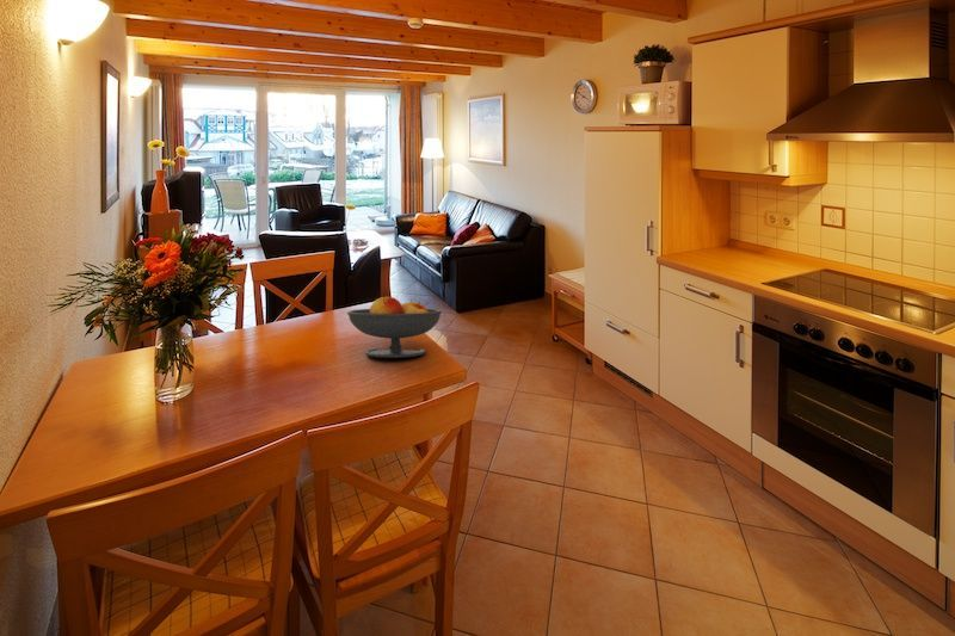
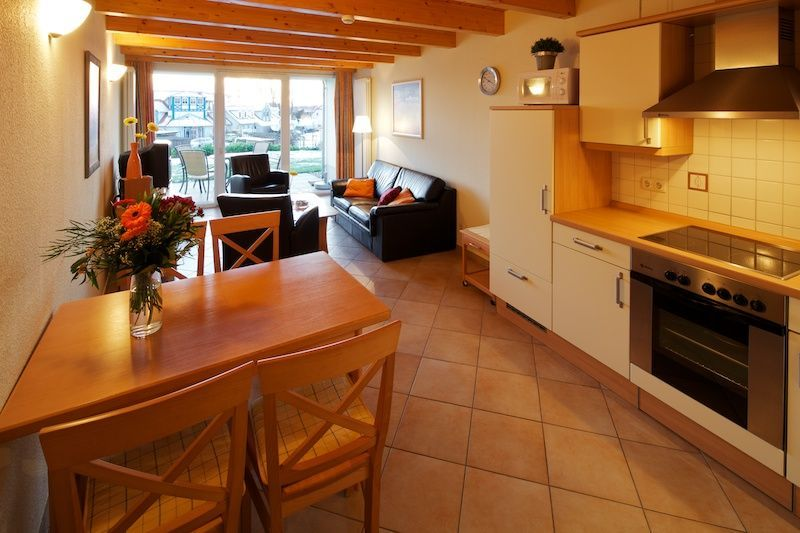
- fruit bowl (395, 325)
